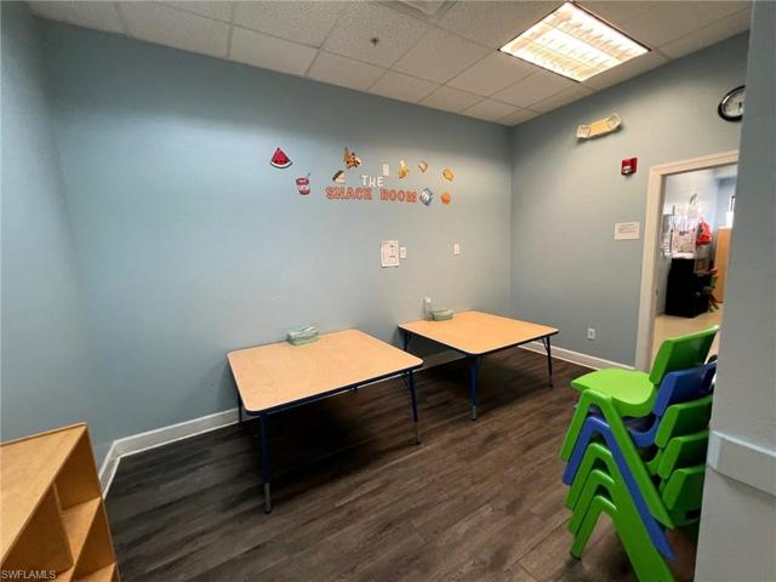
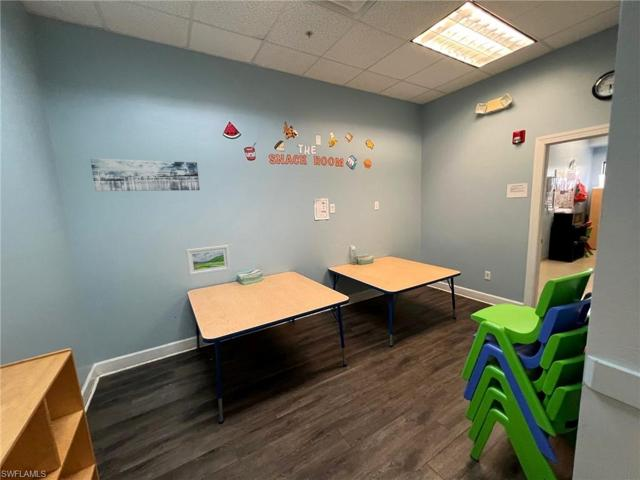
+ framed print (208, 259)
+ wall art (150, 175)
